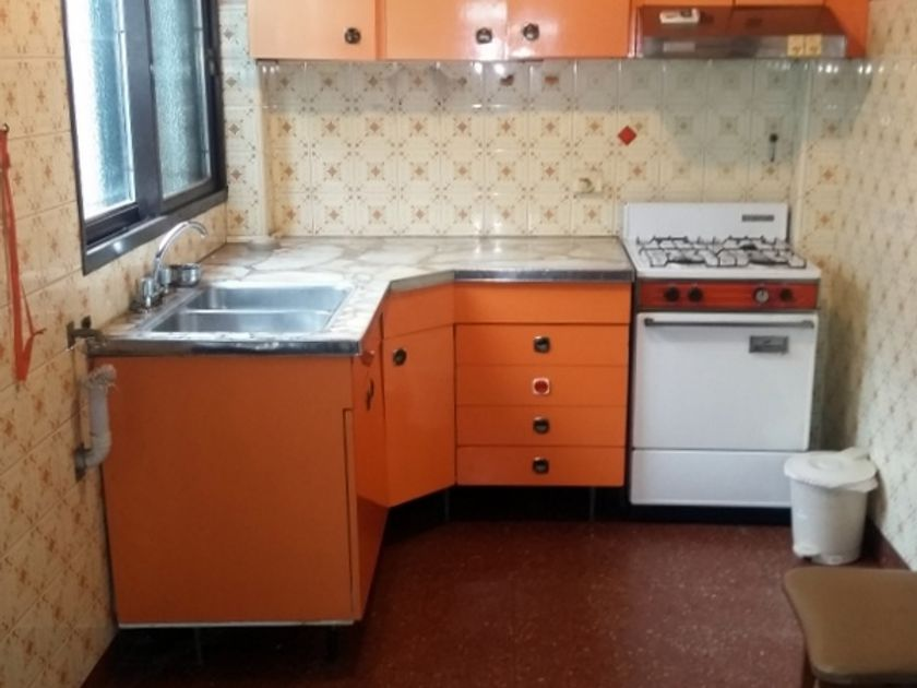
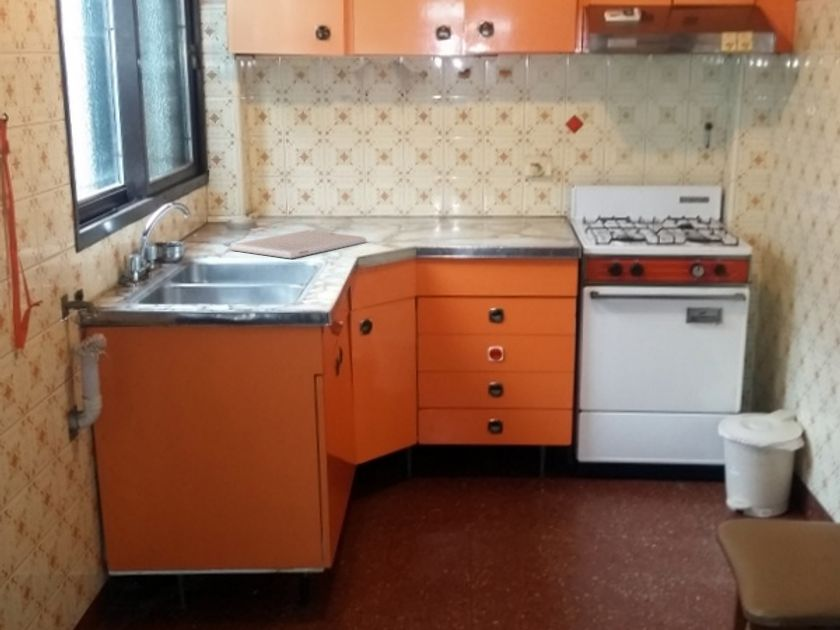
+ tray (299, 243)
